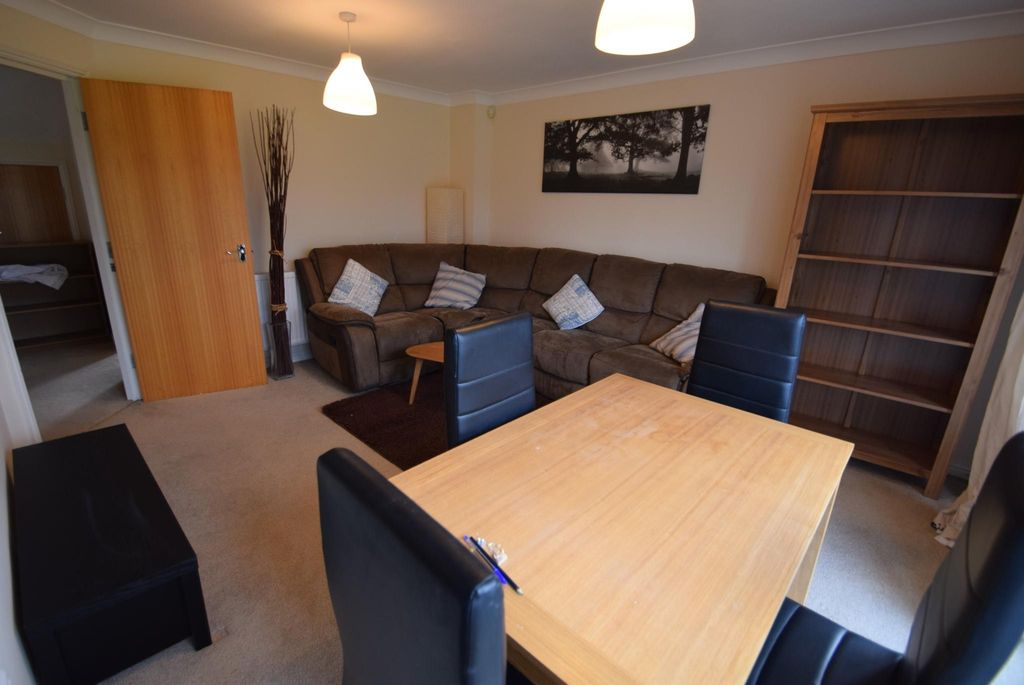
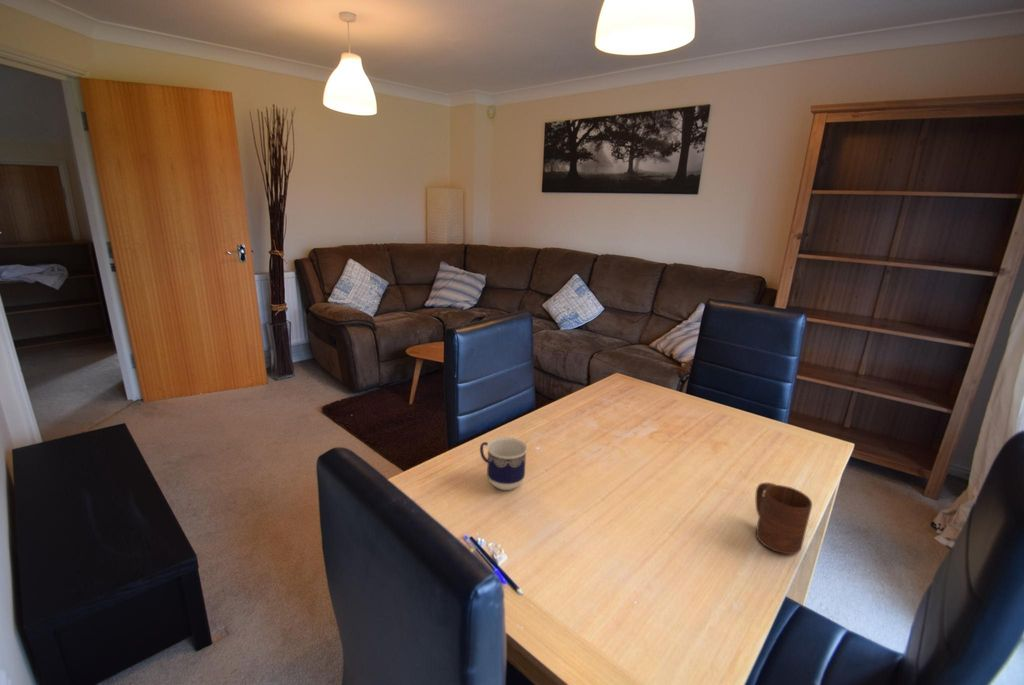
+ cup (501, 463)
+ cup (776, 515)
